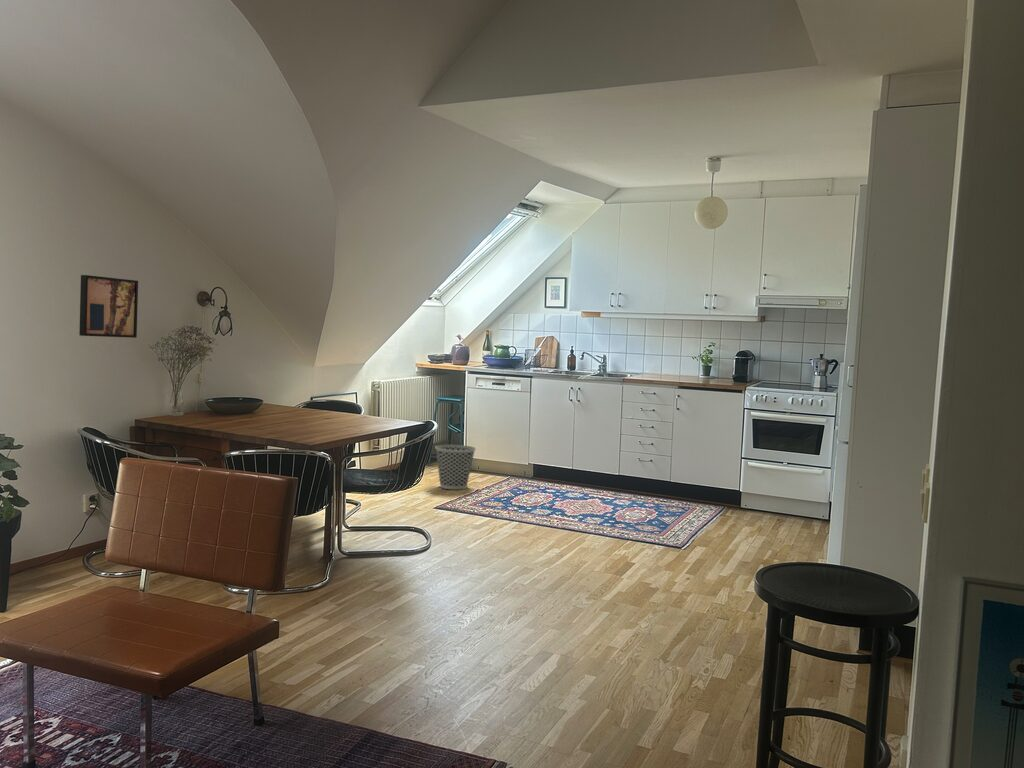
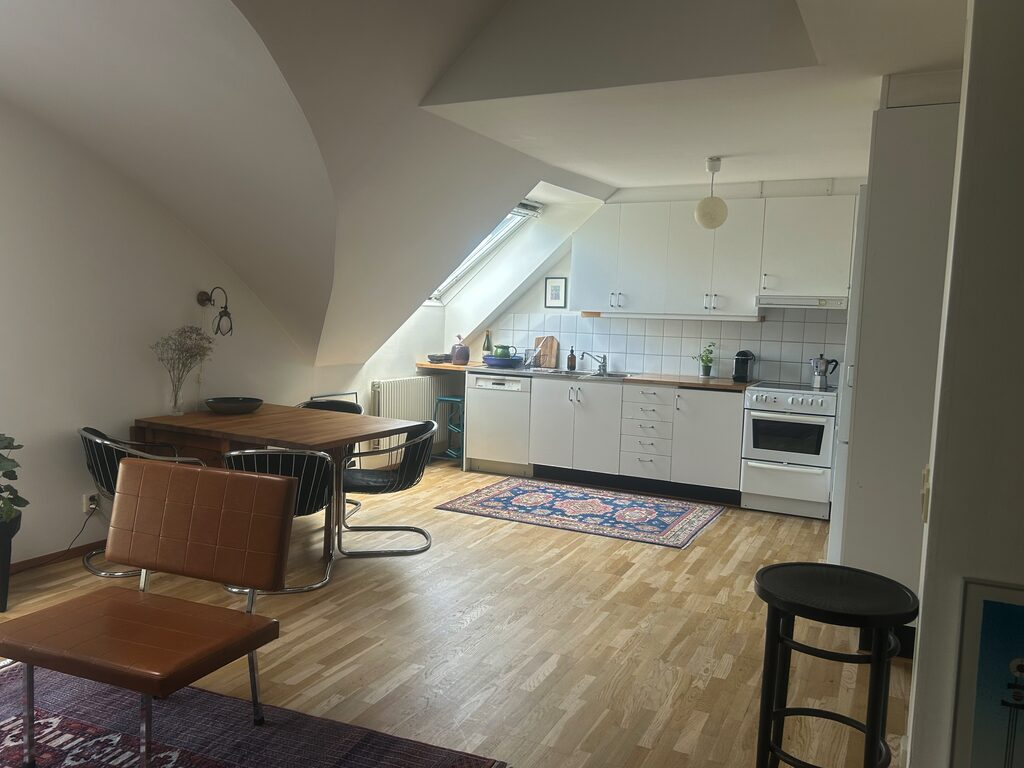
- wastebasket (454, 467)
- wall art (109, 307)
